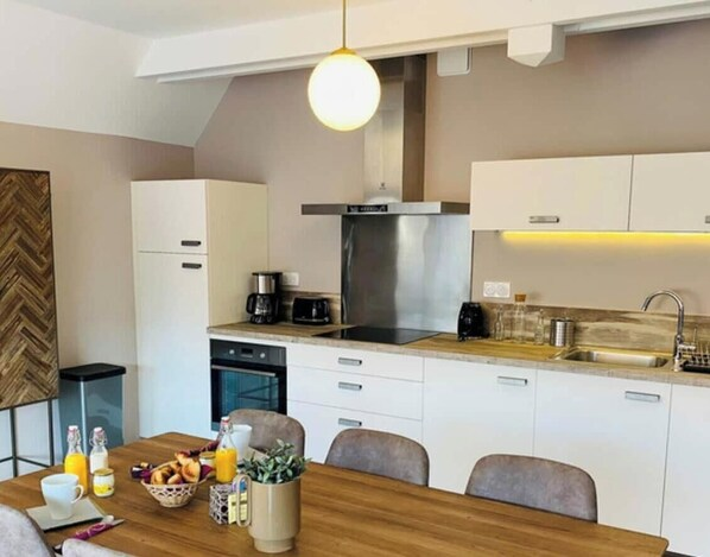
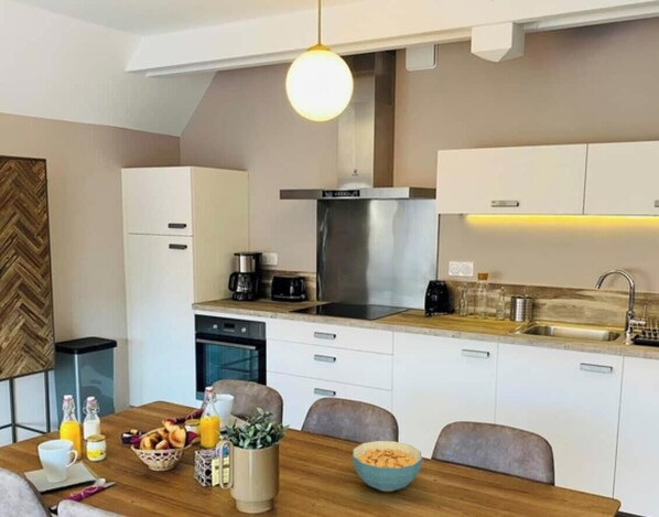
+ cereal bowl (386, 470)
